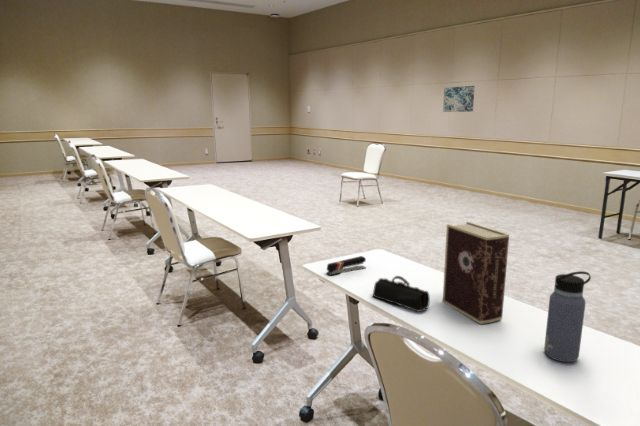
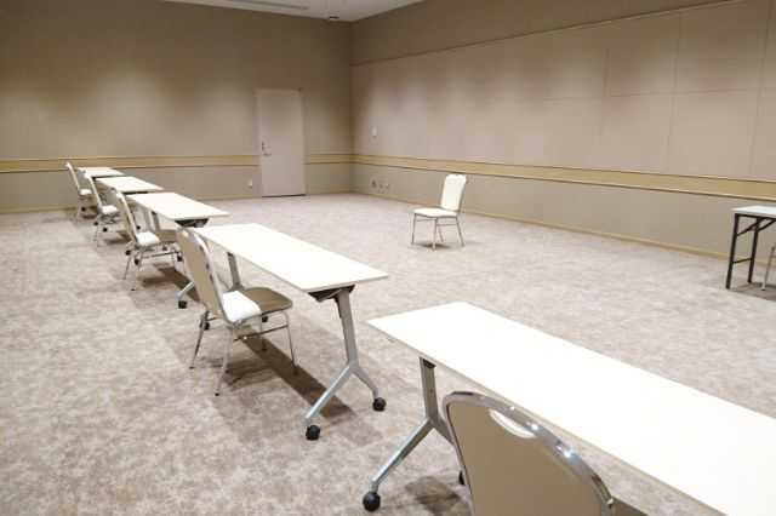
- book (474, 270)
- water bottle (566, 312)
- stapler (346, 265)
- pencil case (400, 289)
- wall art (458, 99)
